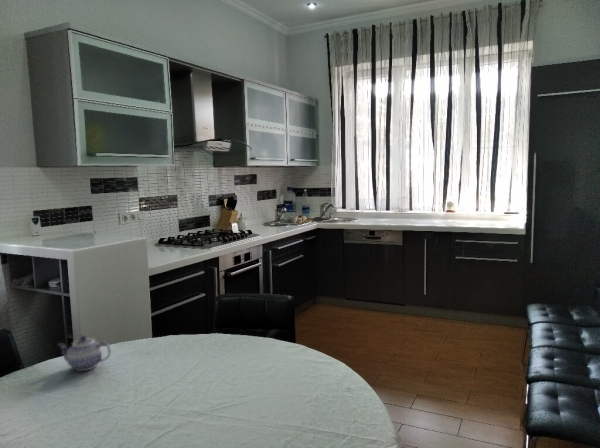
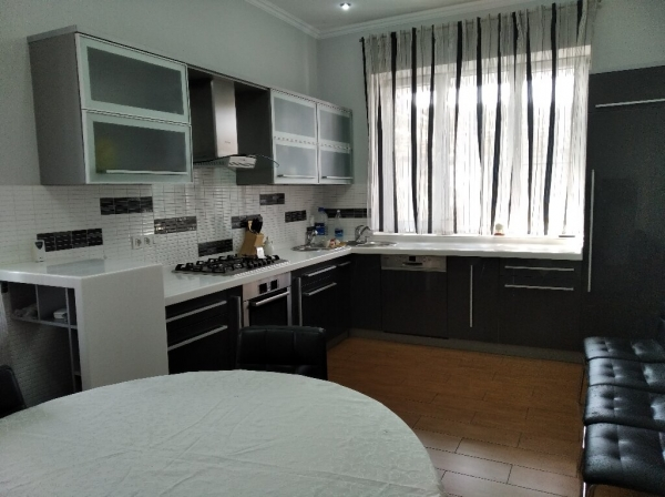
- teapot (84, 351)
